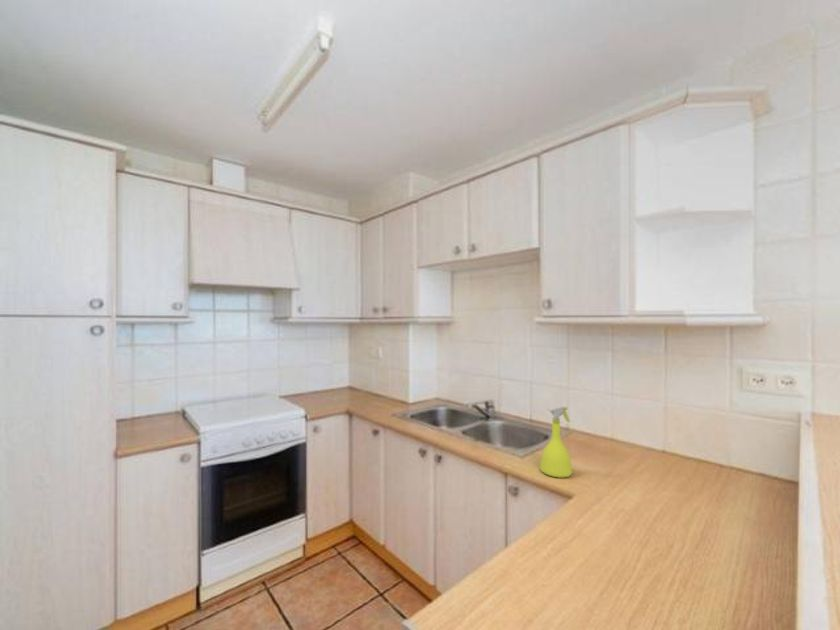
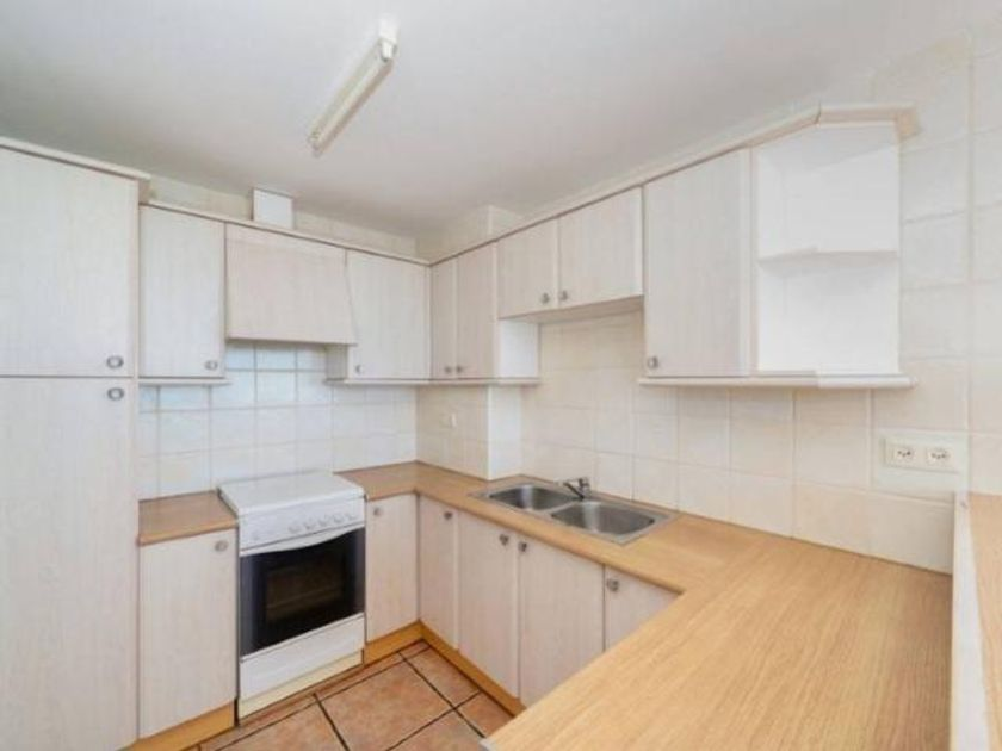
- spray bottle (556, 438)
